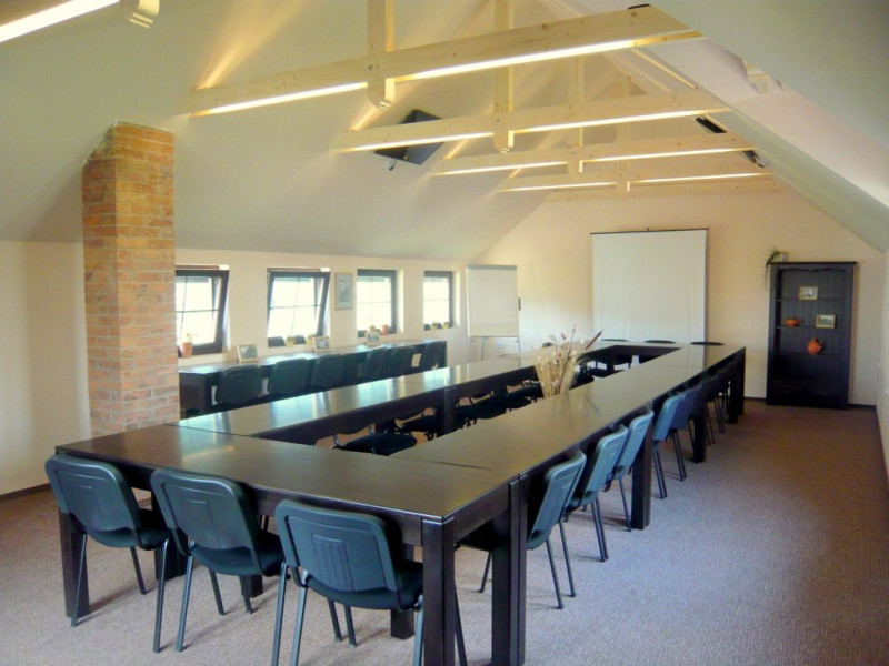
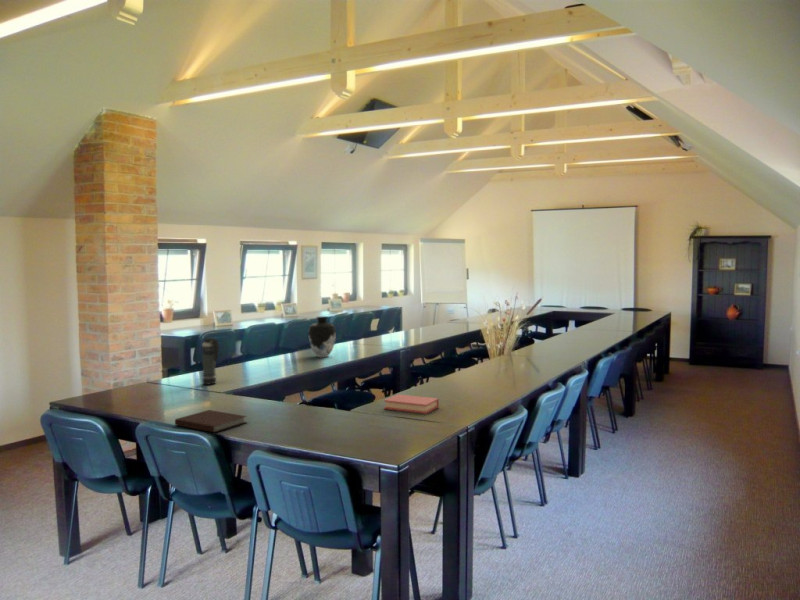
+ notebook (211, 420)
+ vase (322, 336)
+ smoke grenade (211, 361)
+ book (411, 403)
